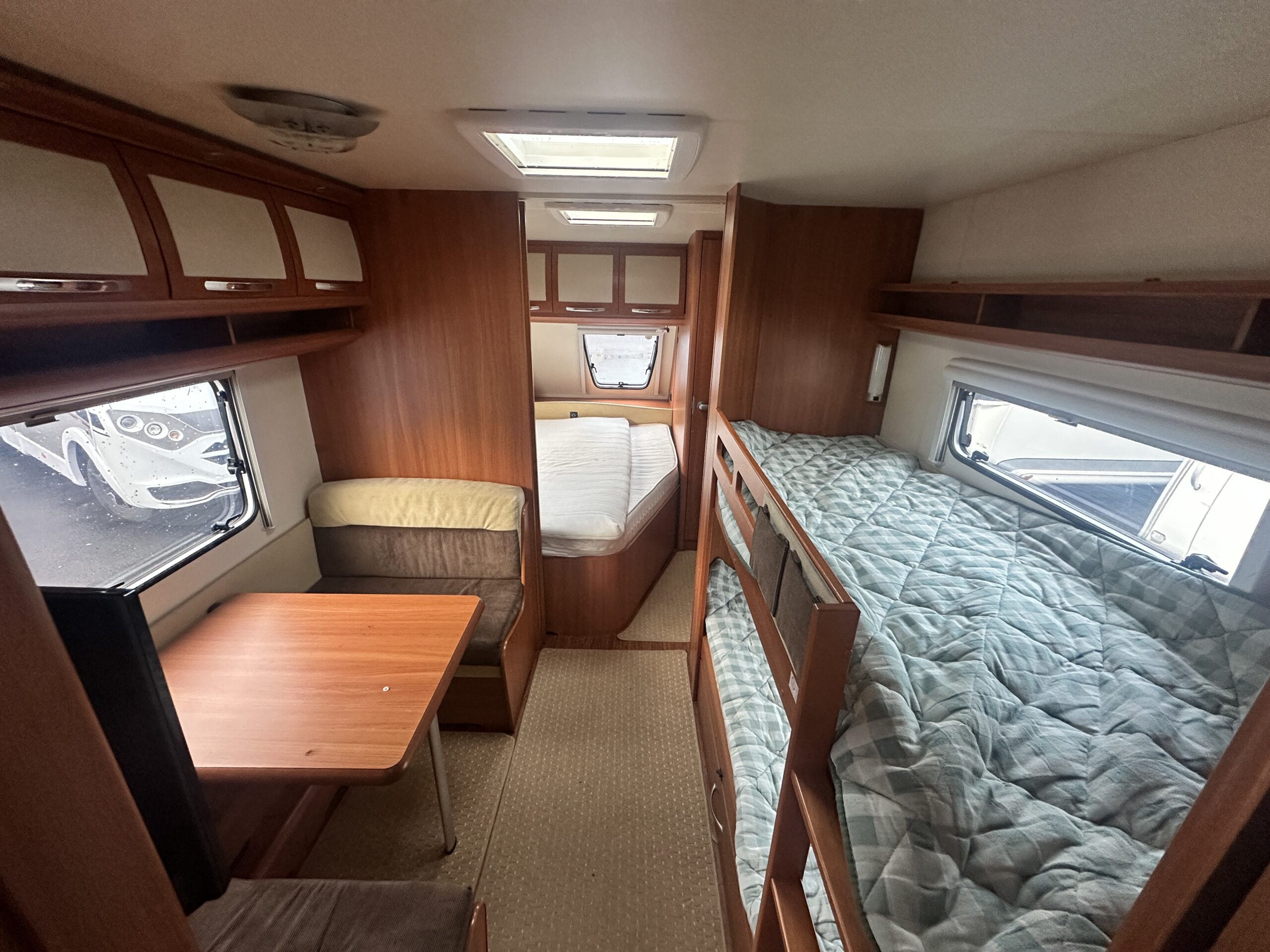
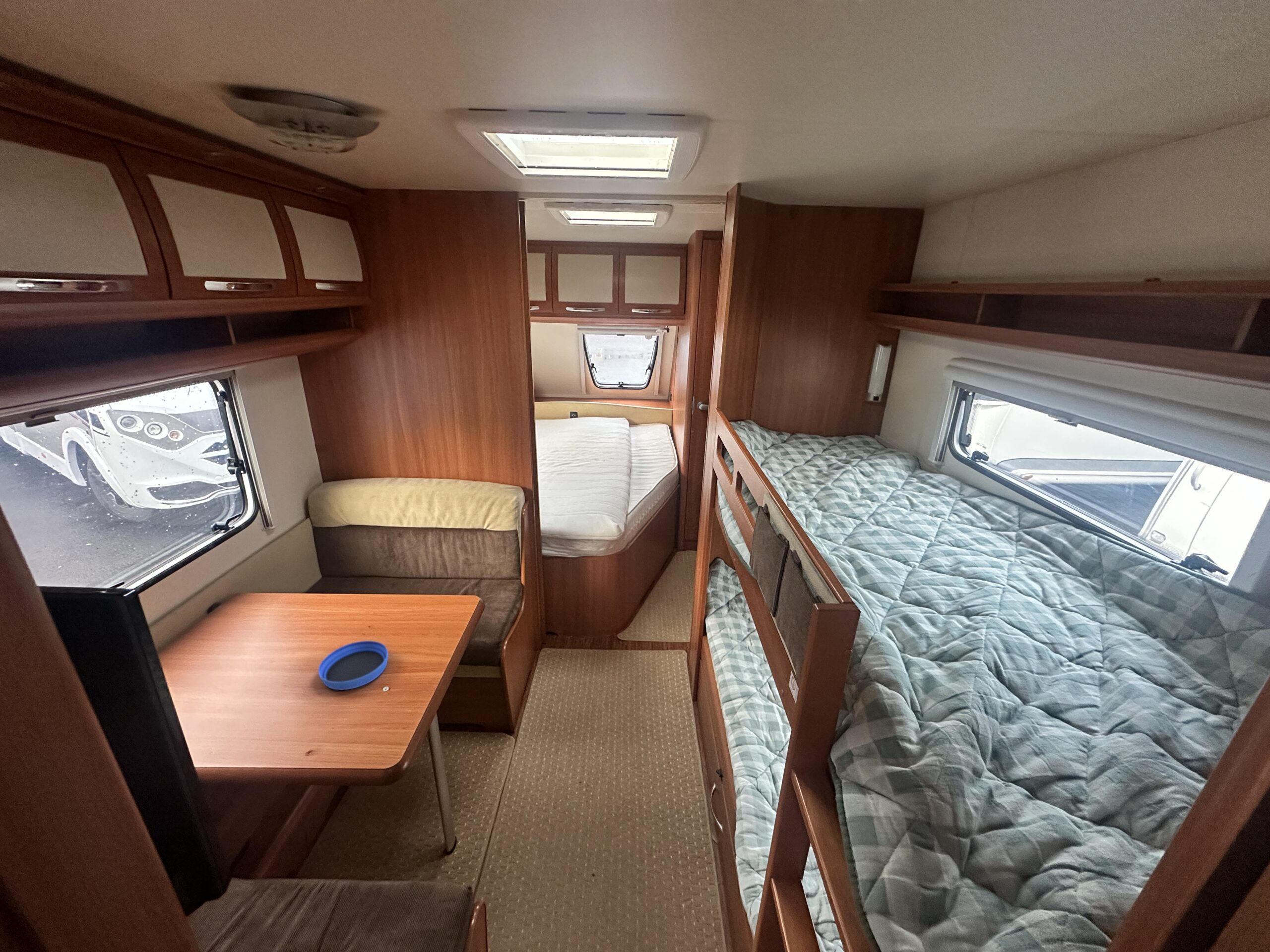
+ bowl (355, 665)
